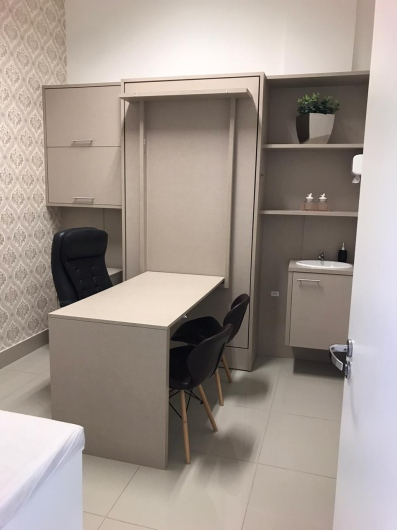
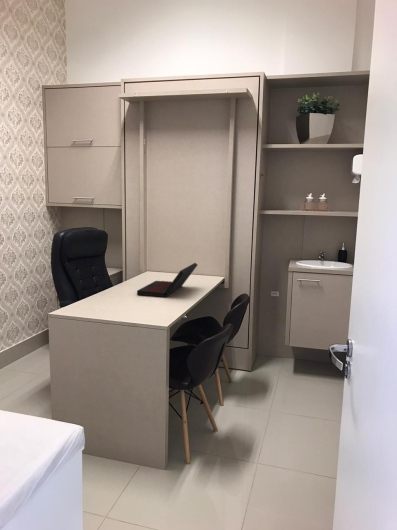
+ laptop (169, 281)
